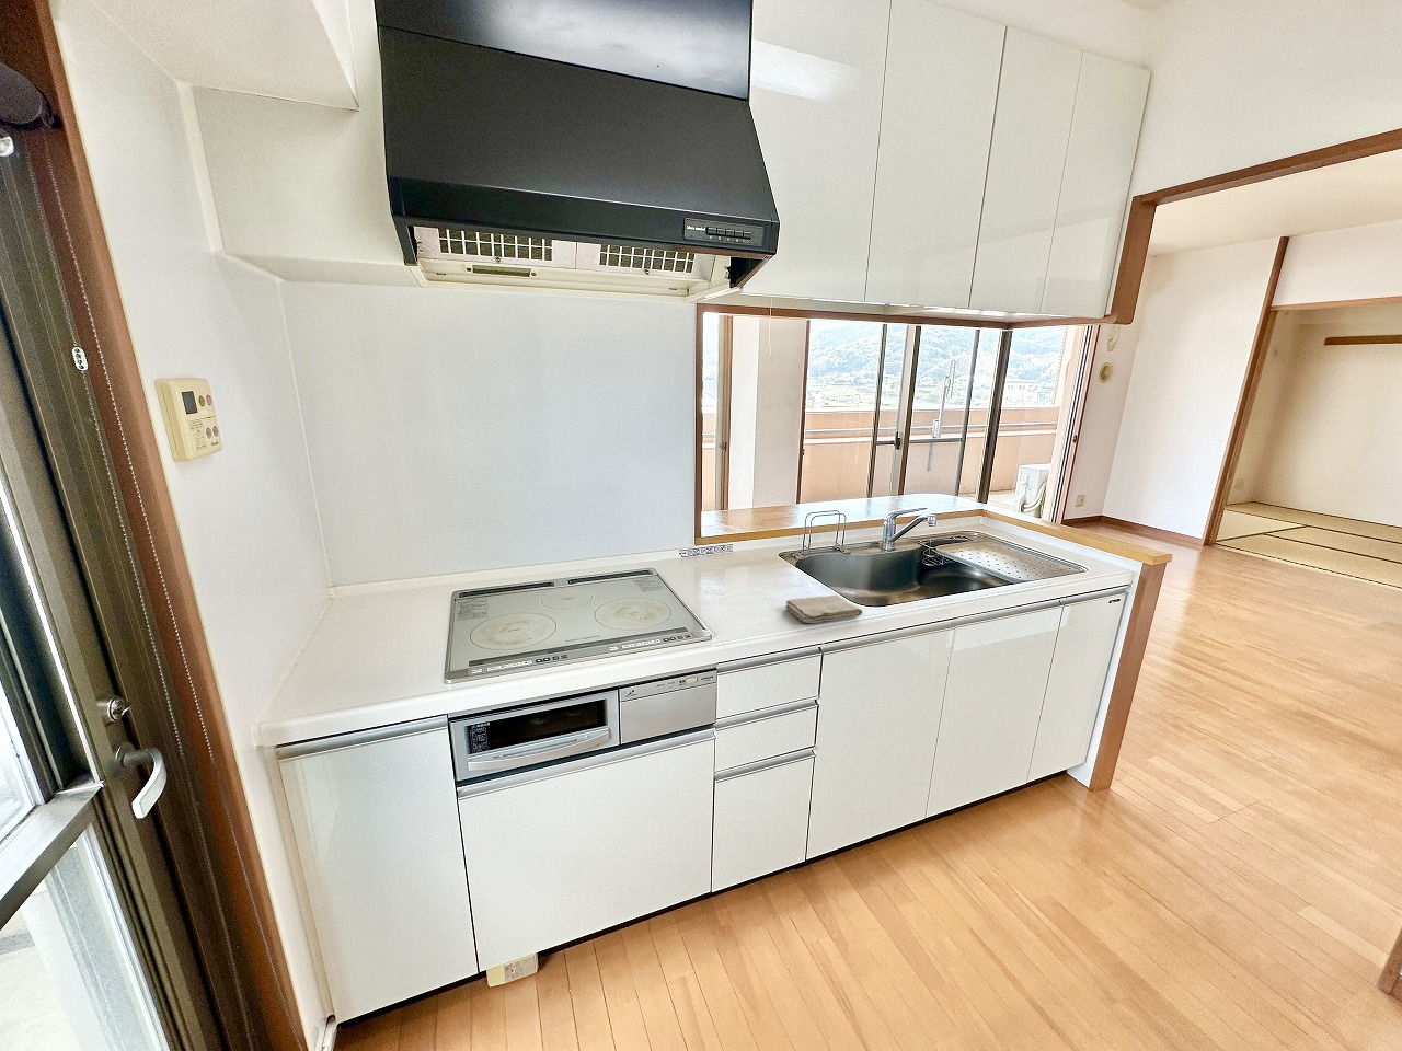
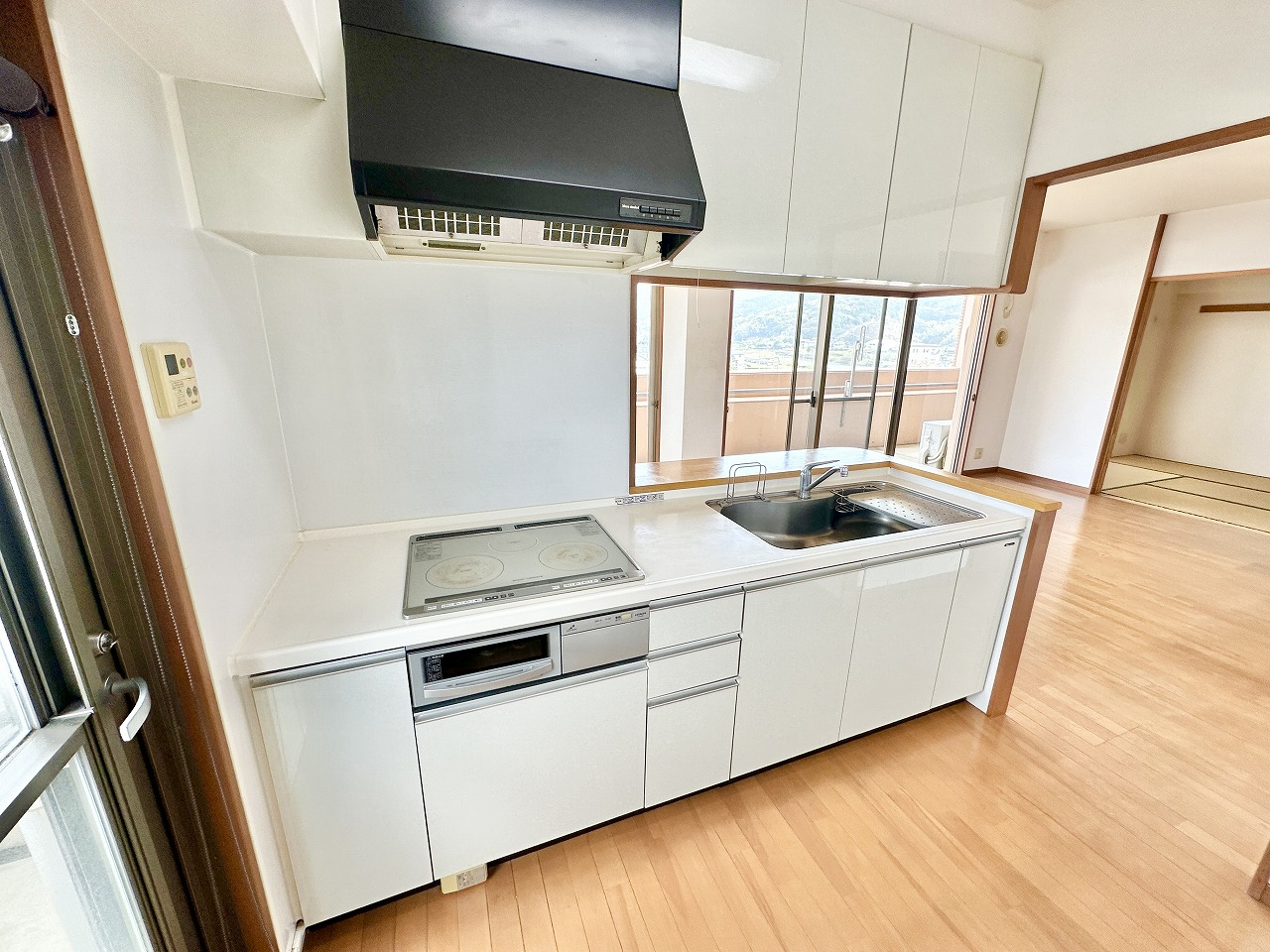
- washcloth (821, 607)
